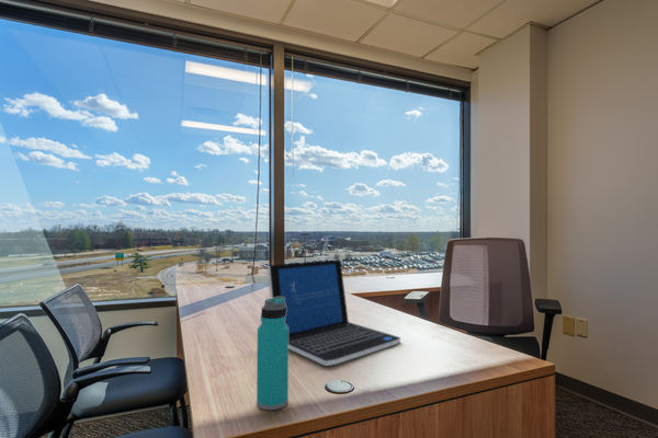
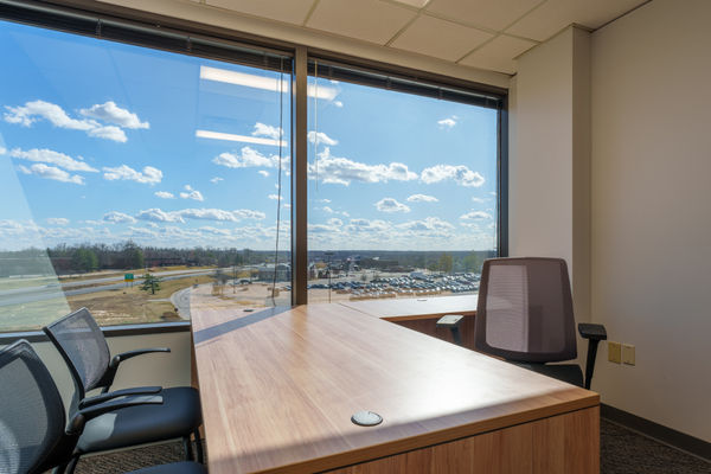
- water bottle (272, 350)
- laptop (333, 303)
